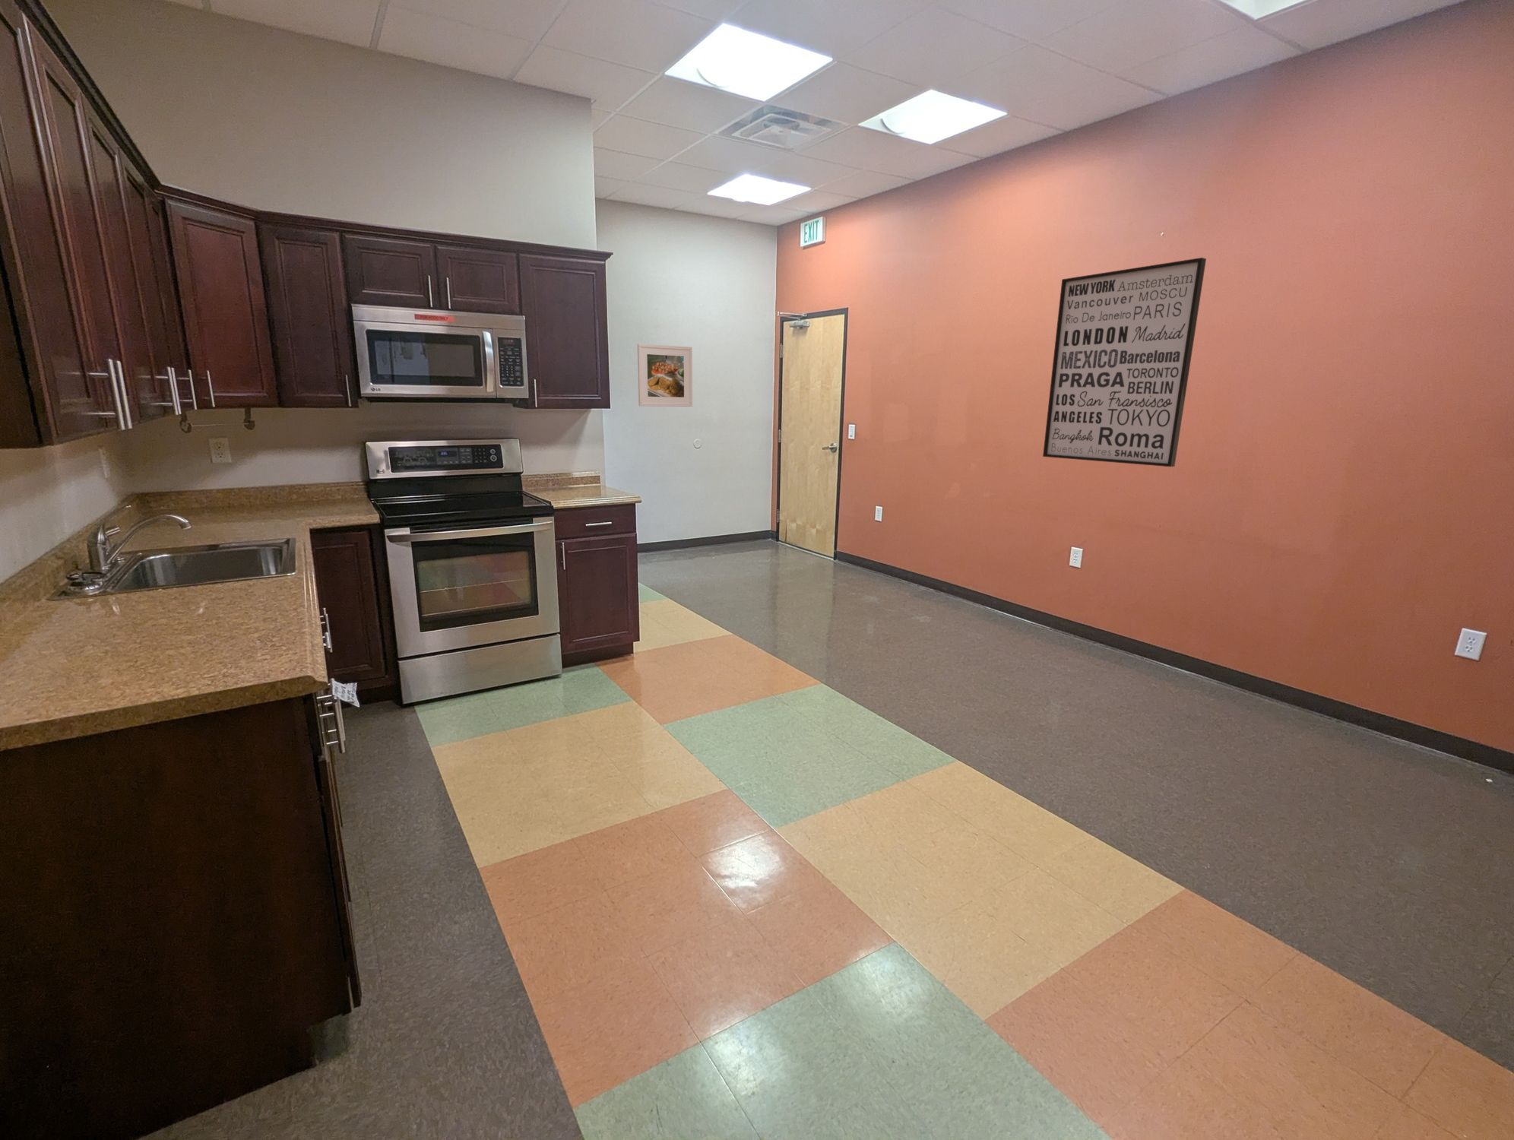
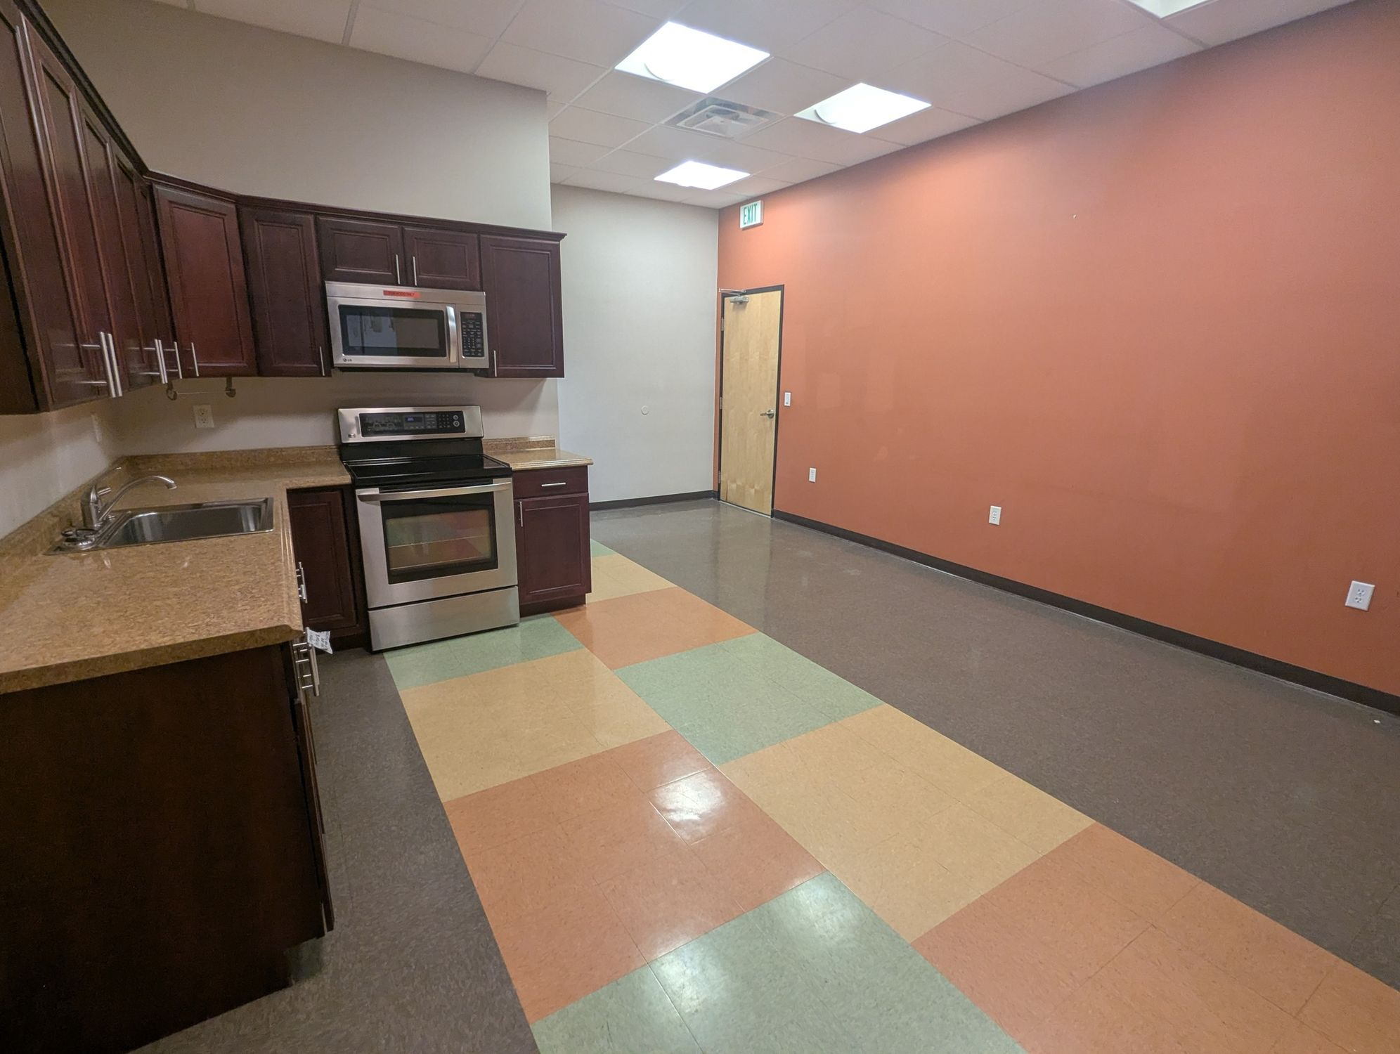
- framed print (665, 376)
- wall art (1115, 368)
